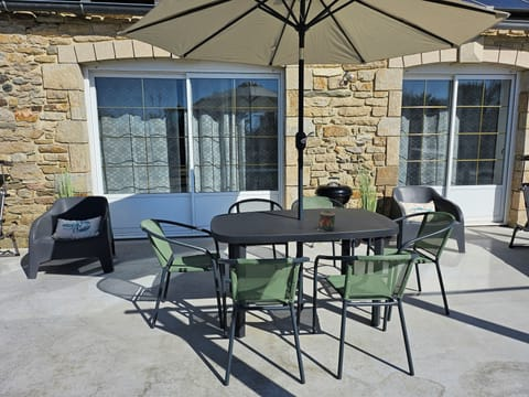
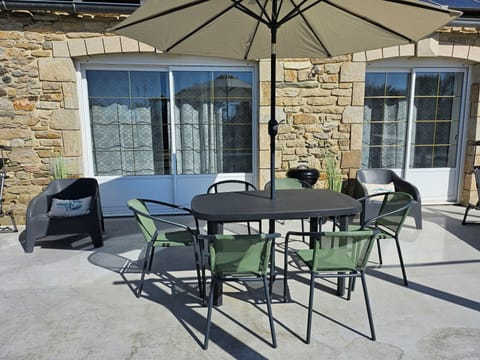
- candle (324, 221)
